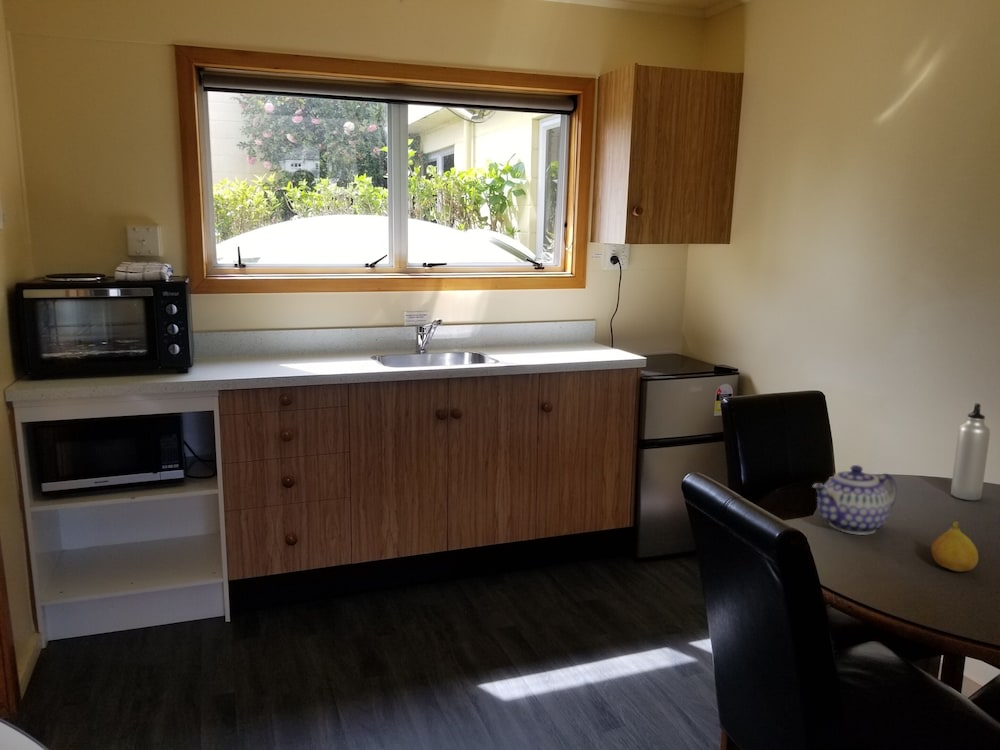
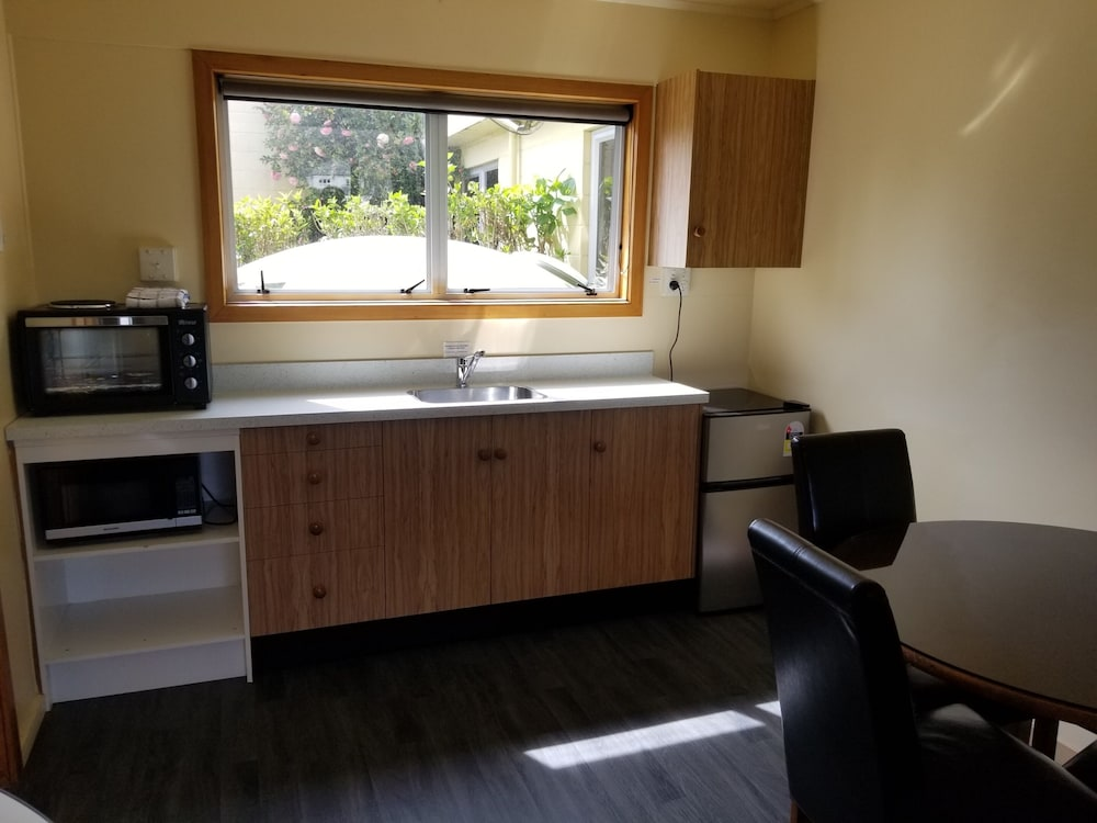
- water bottle (971, 450)
- fruit (955, 544)
- teapot (854, 496)
